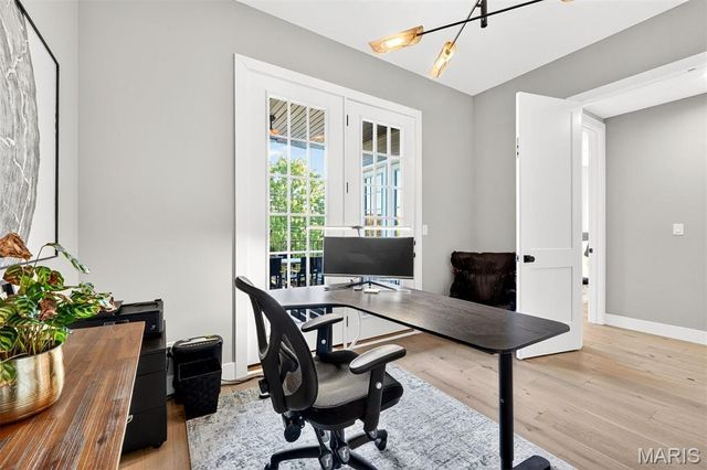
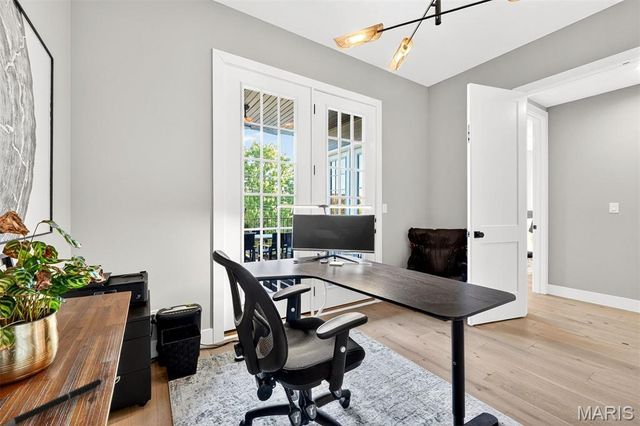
+ pen (57, 401)
